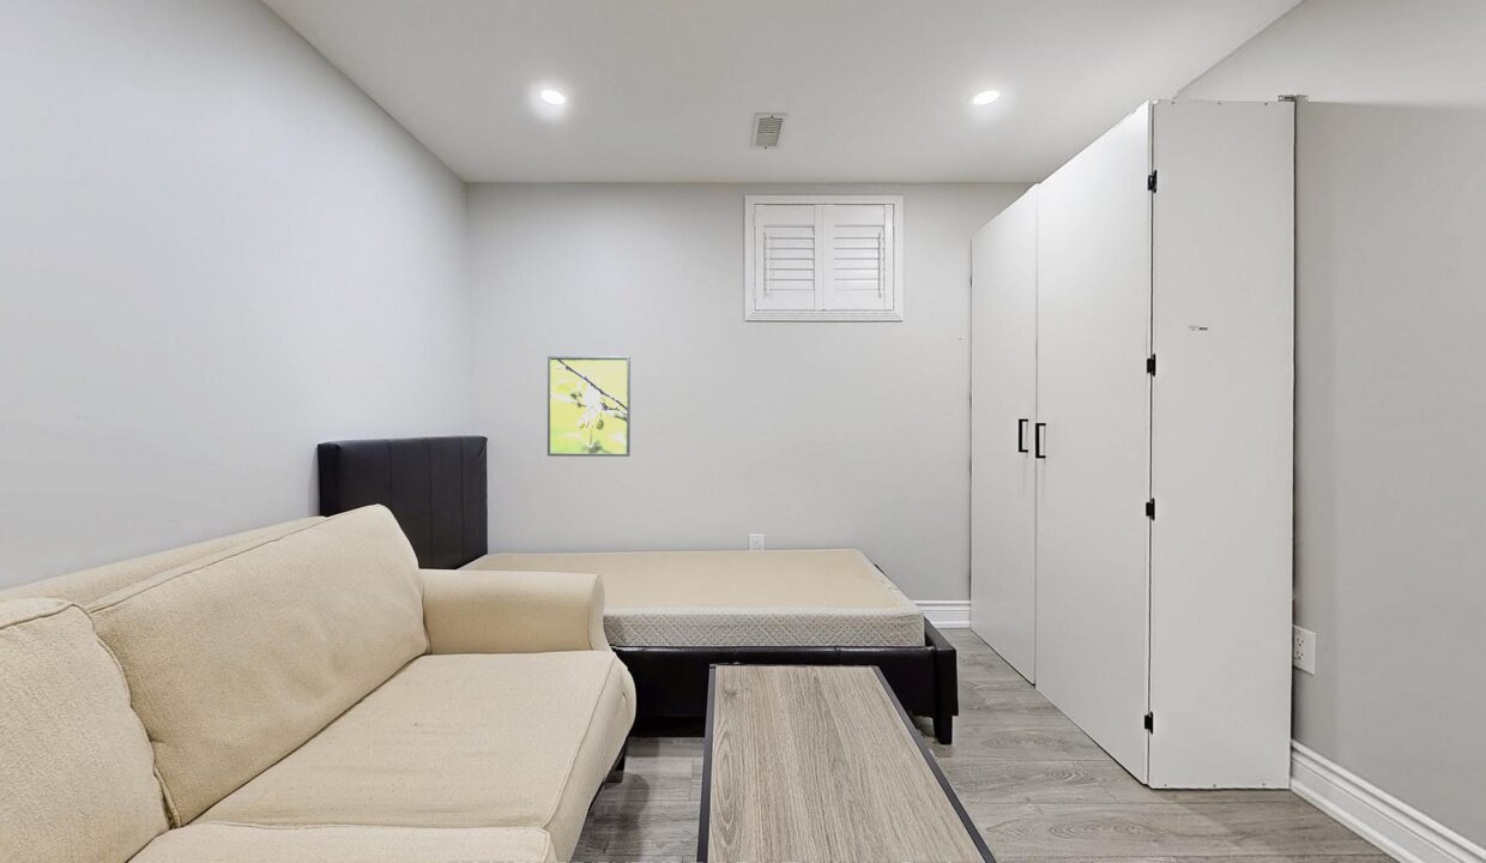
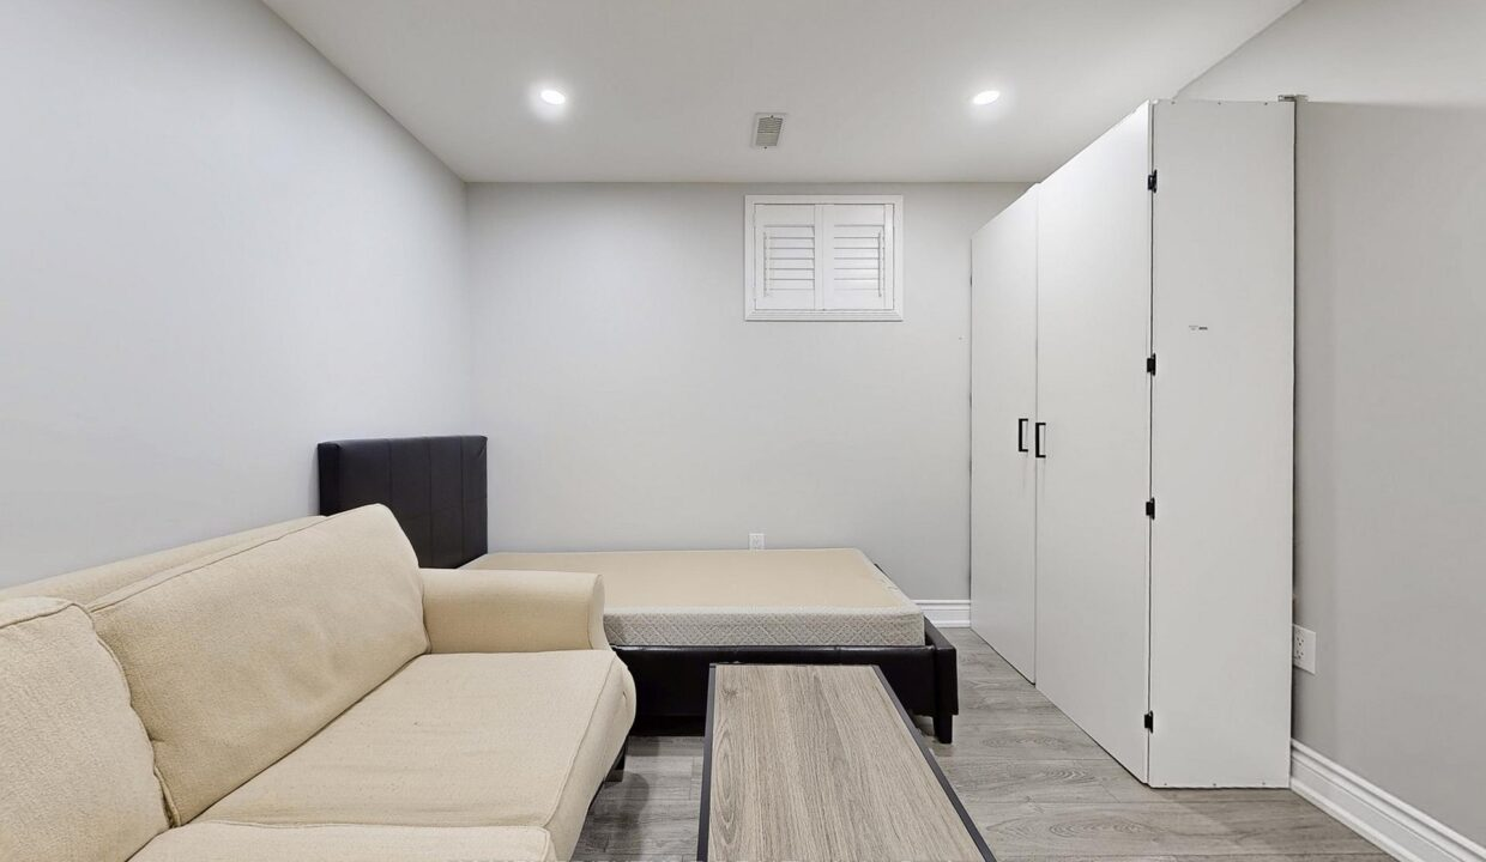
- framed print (588, 406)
